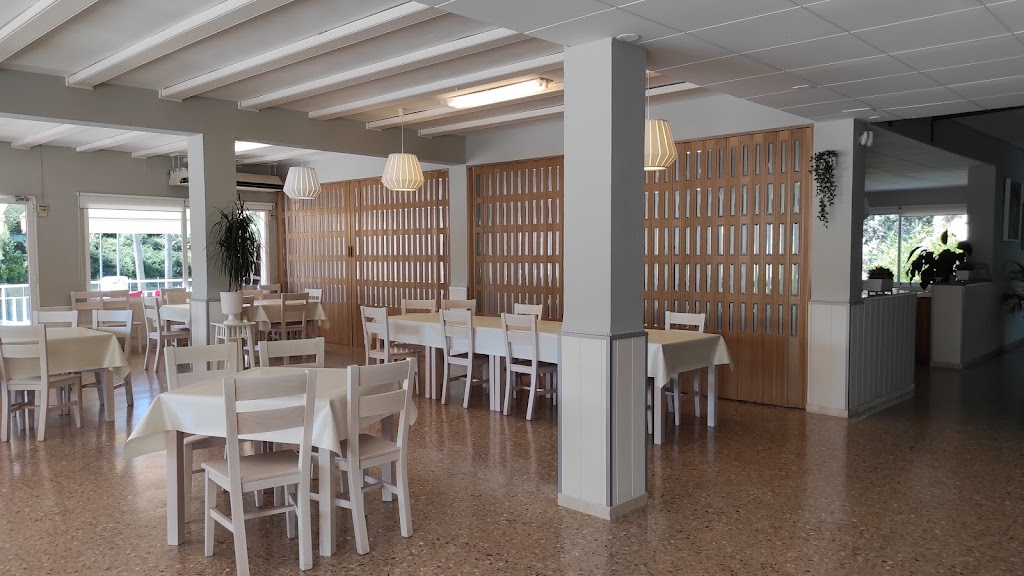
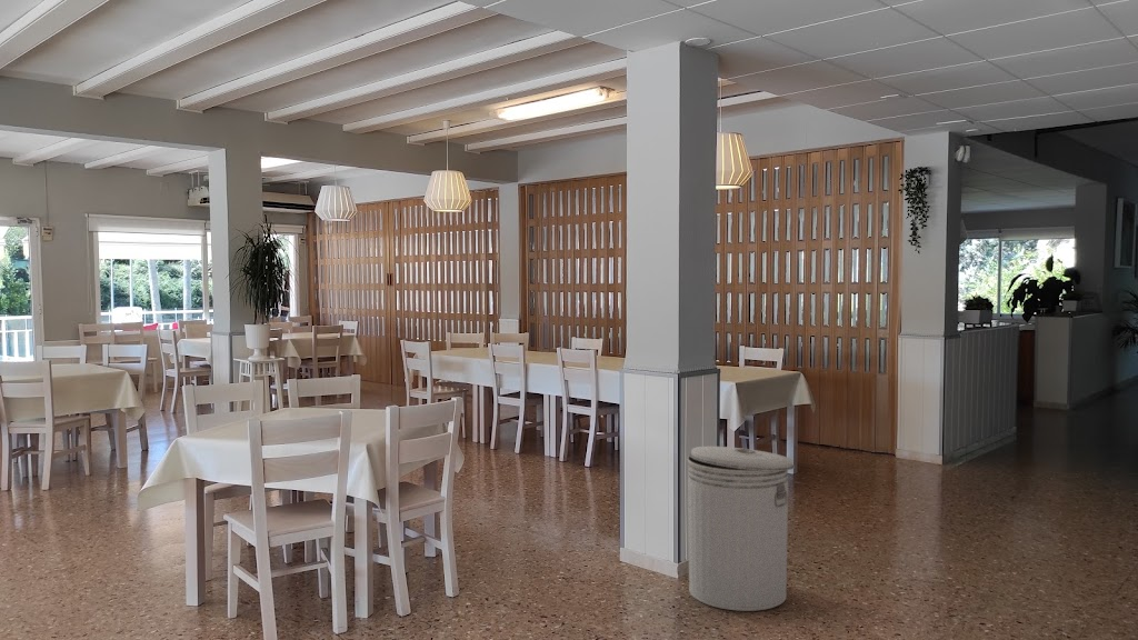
+ can (739, 520)
